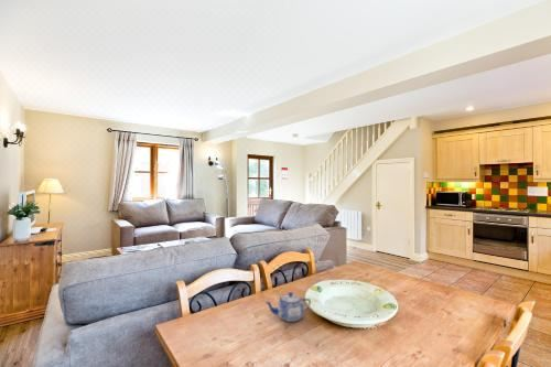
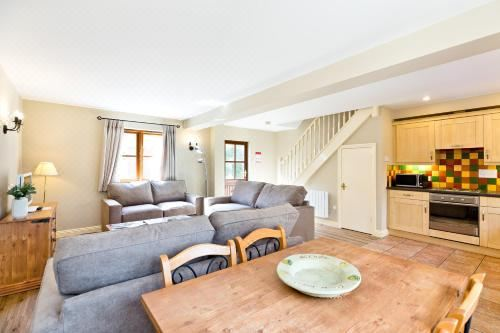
- teapot (288, 305)
